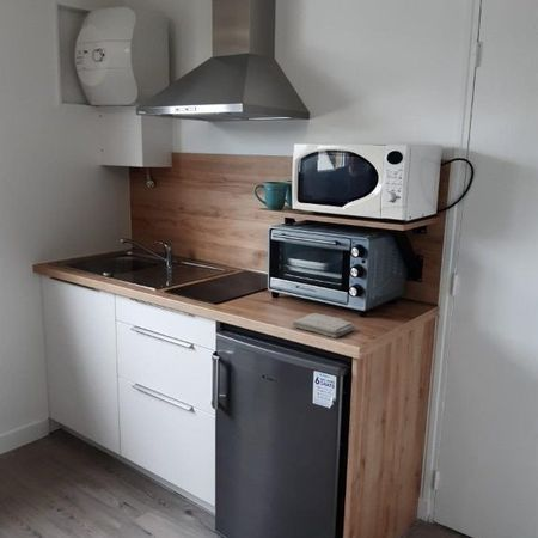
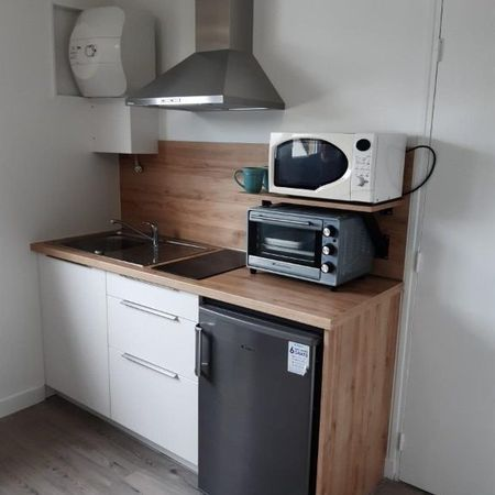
- washcloth (323, 324)
